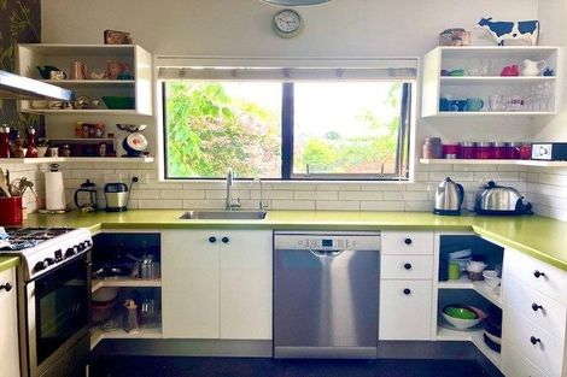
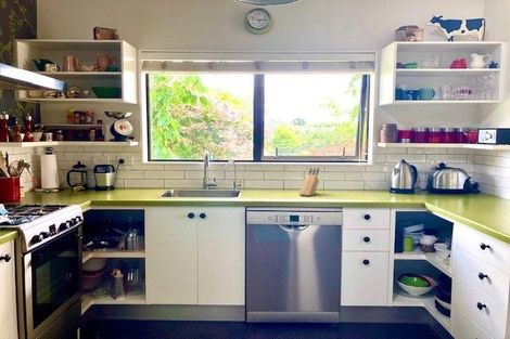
+ knife block (309, 181)
